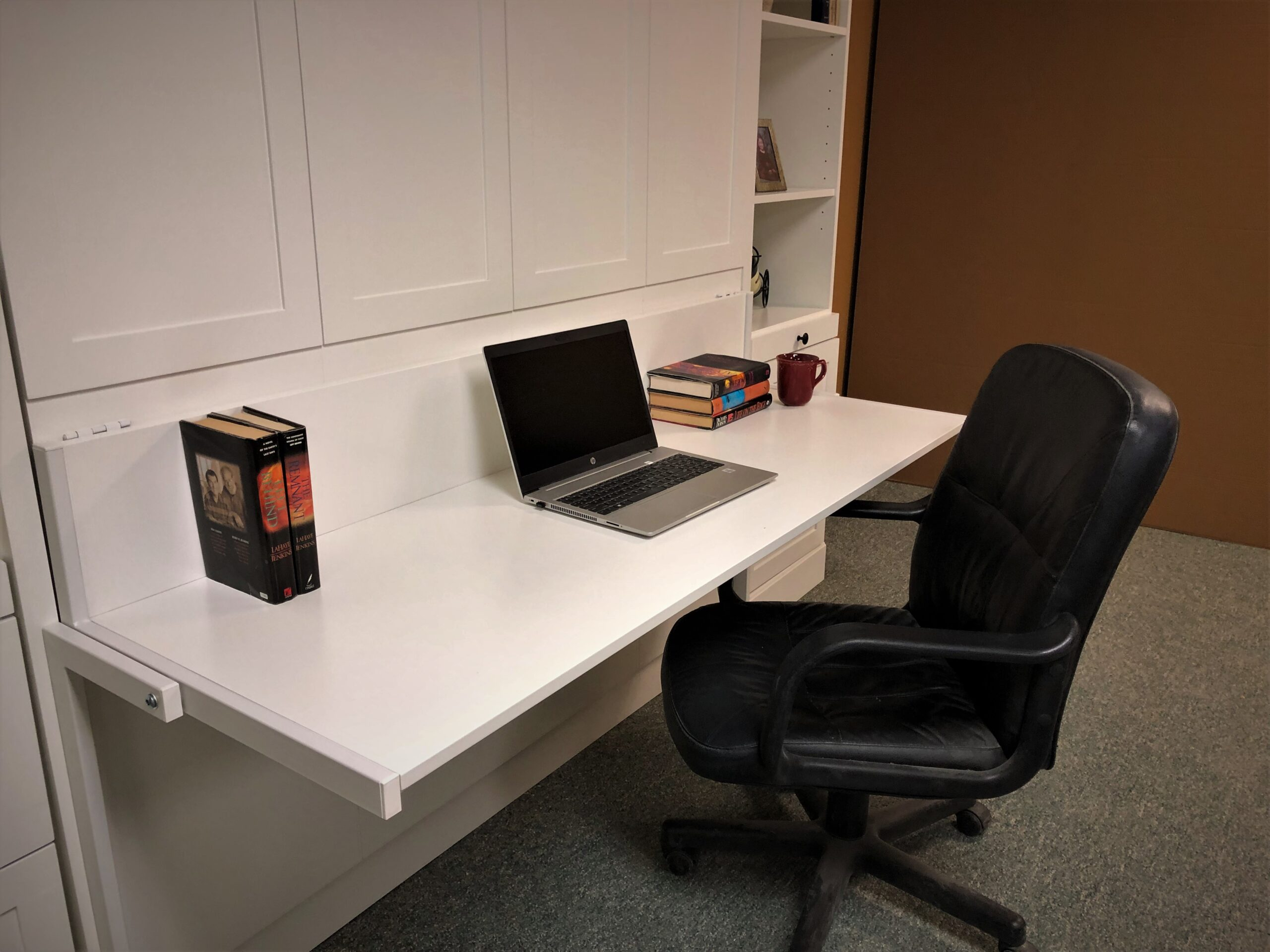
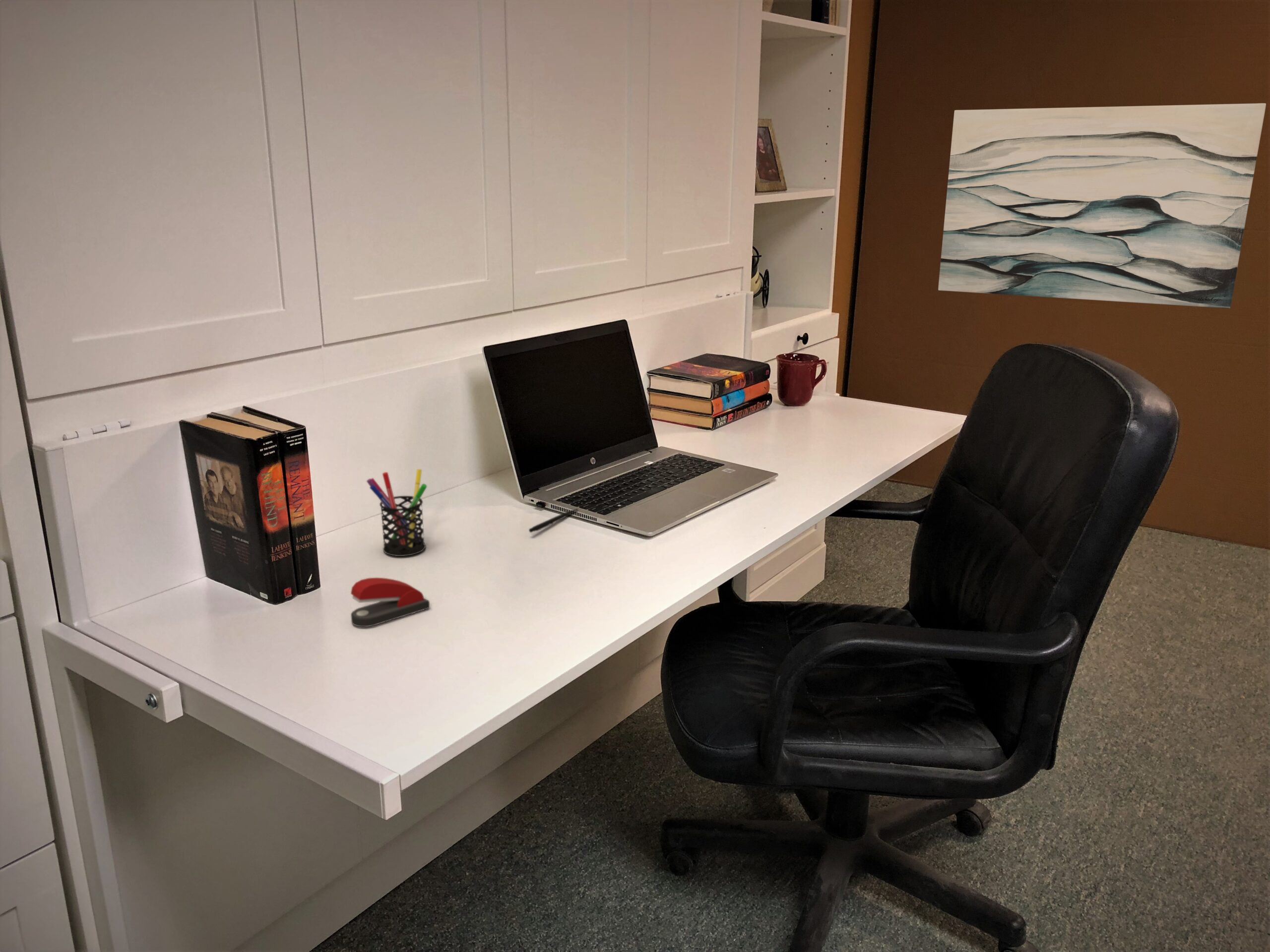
+ stapler (387, 595)
+ pen holder (404, 510)
+ pen (556, 519)
+ wall art (1087, 205)
